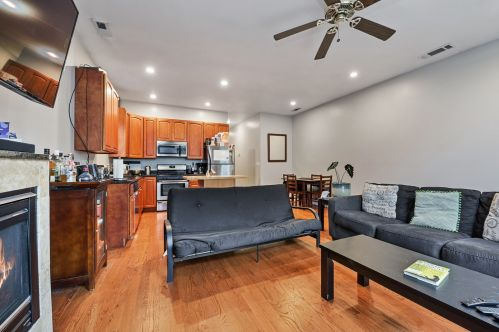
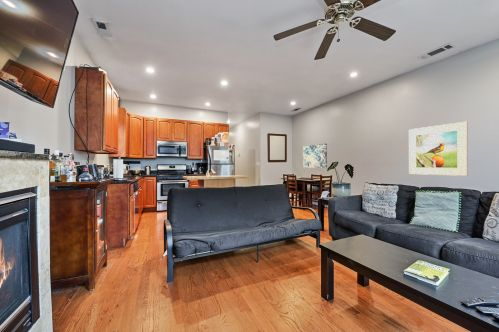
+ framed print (435, 150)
+ wall art (314, 156)
